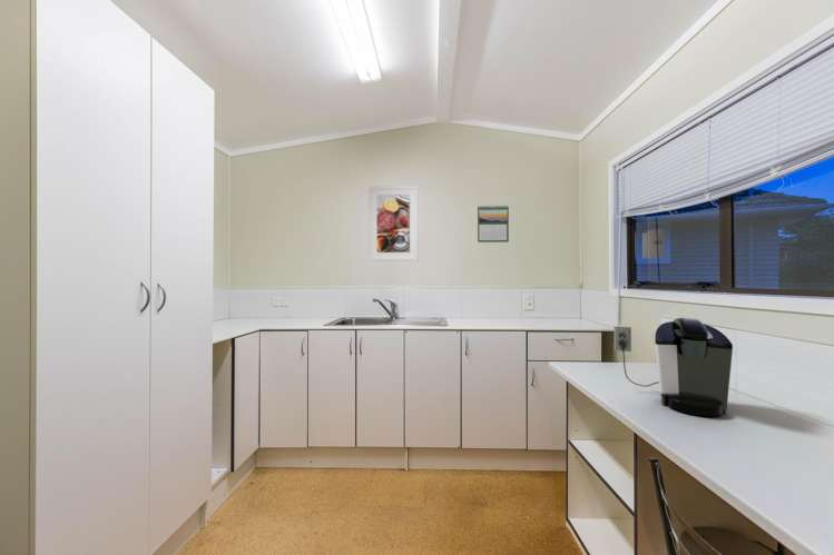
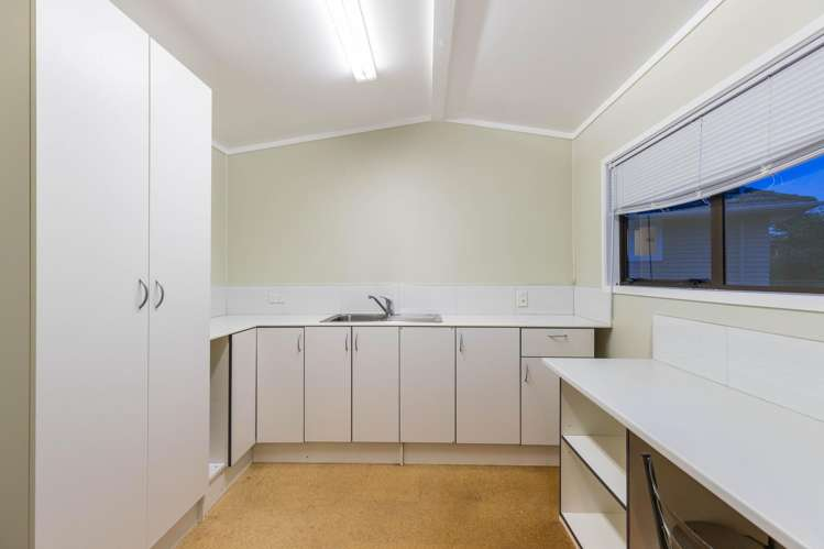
- coffee maker (669, 359)
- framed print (393, 224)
- calendar (492, 222)
